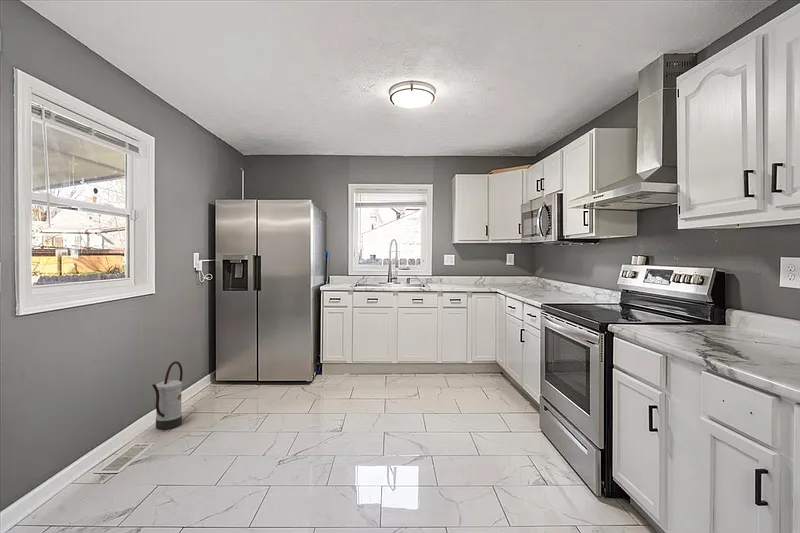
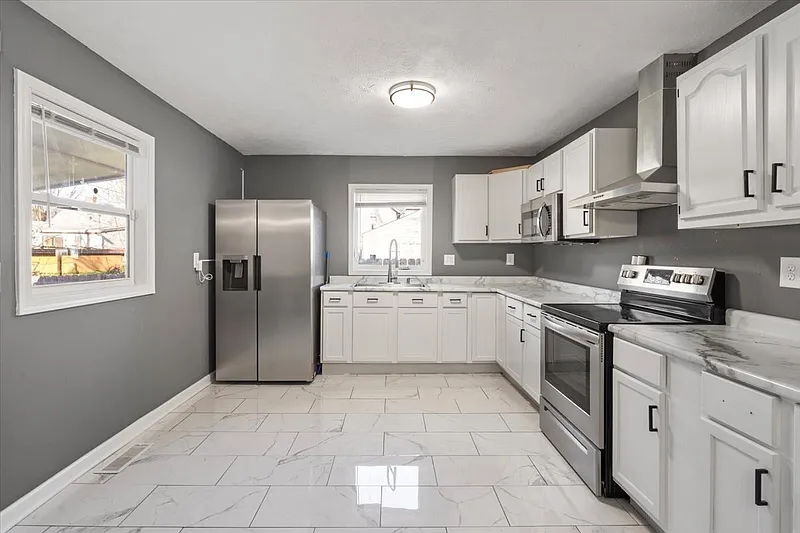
- watering can (168, 394)
